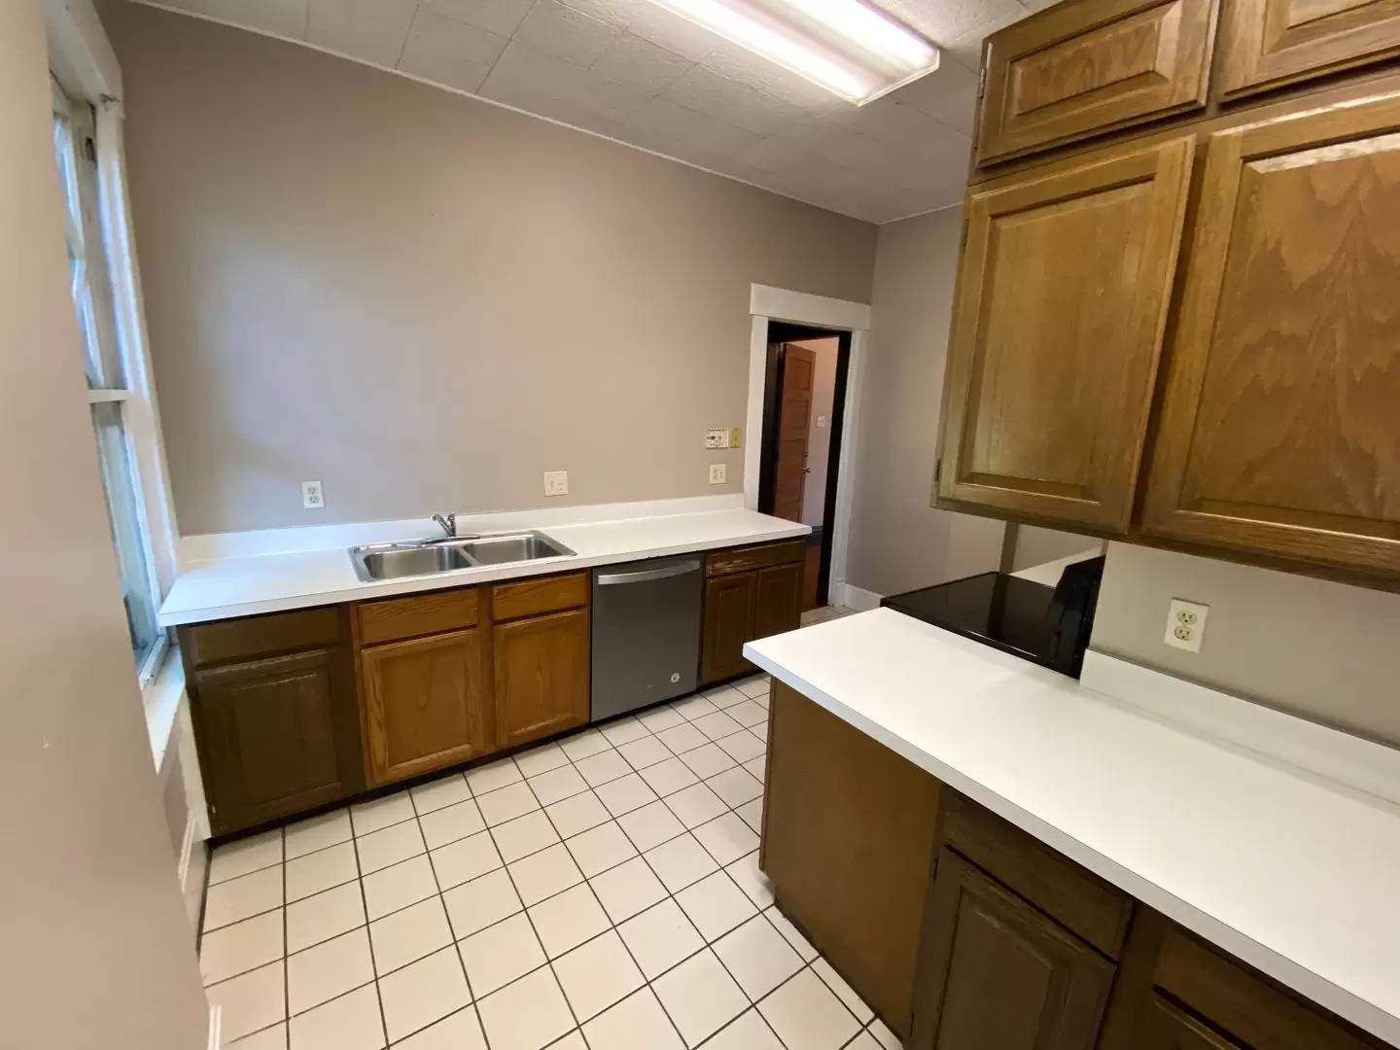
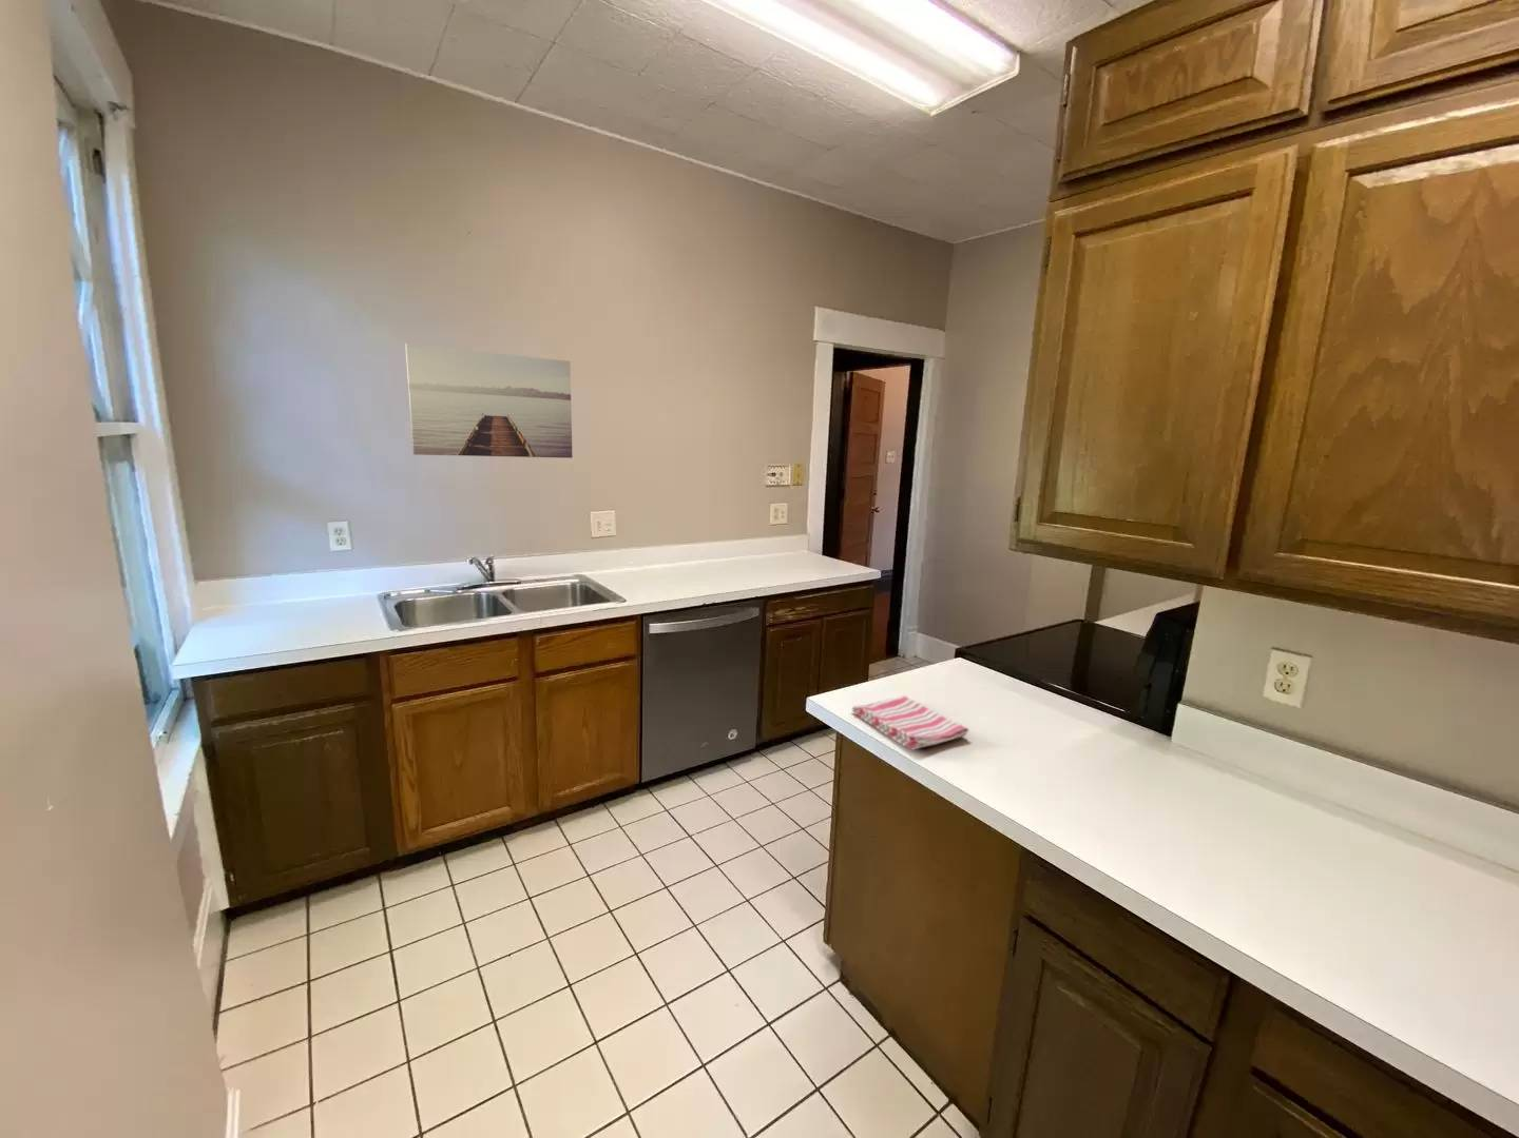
+ wall art (495, 404)
+ dish towel (908, 717)
